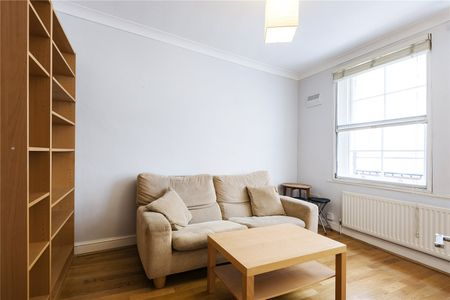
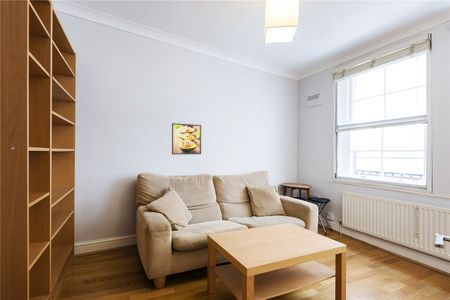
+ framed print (187, 139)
